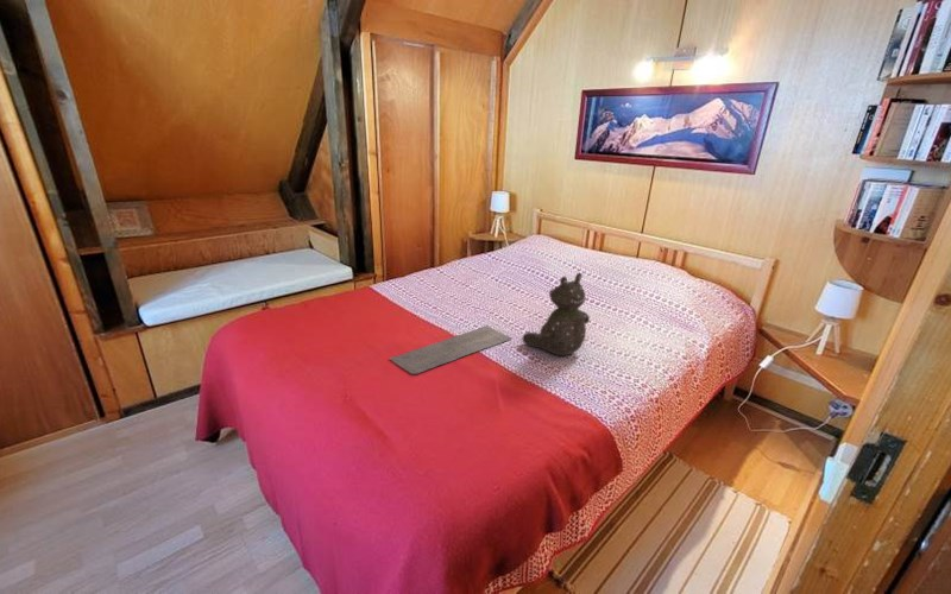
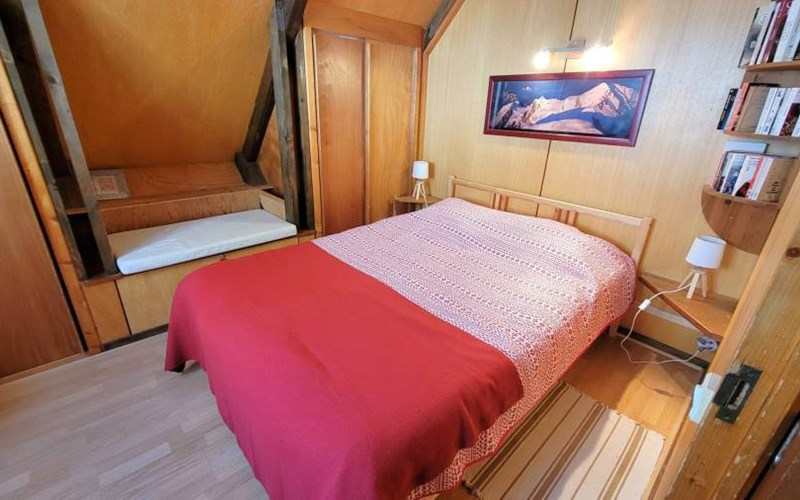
- teddy bear (556, 310)
- bath mat (454, 347)
